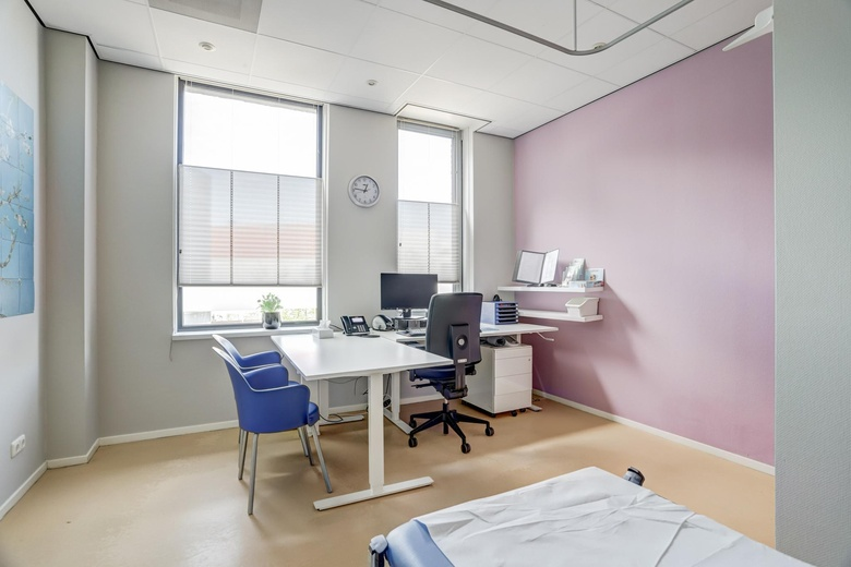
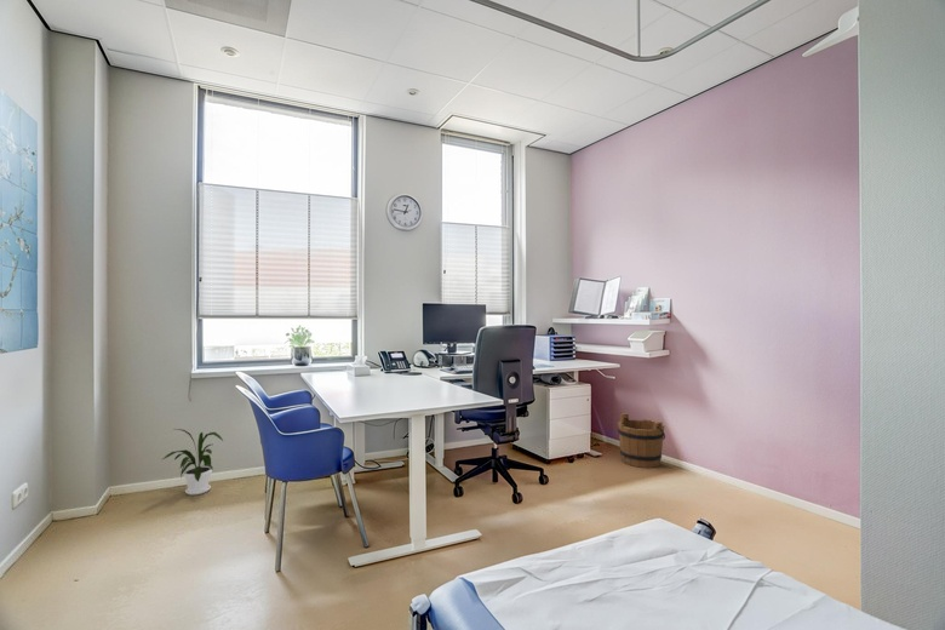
+ house plant (195, 460)
+ bucket (640, 439)
